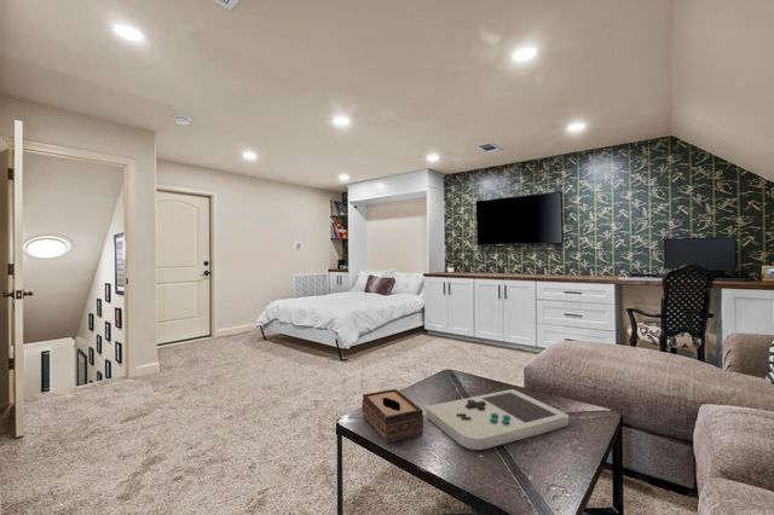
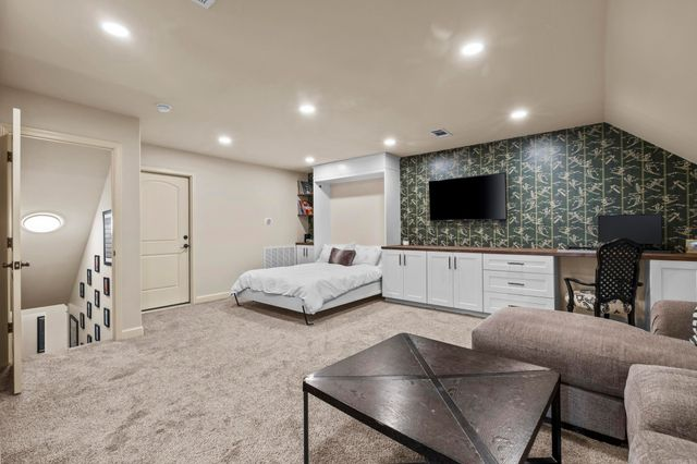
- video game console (495, 413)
- tissue box (391, 413)
